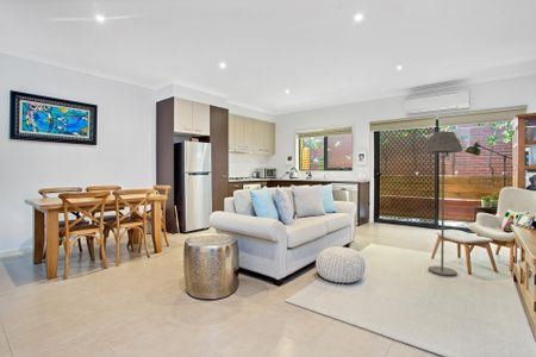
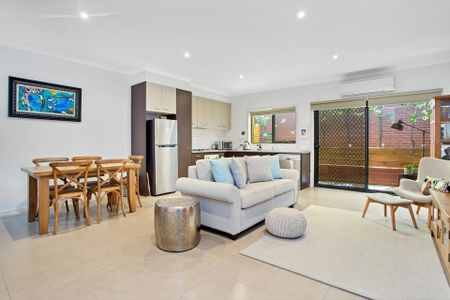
- floor lamp (443, 201)
